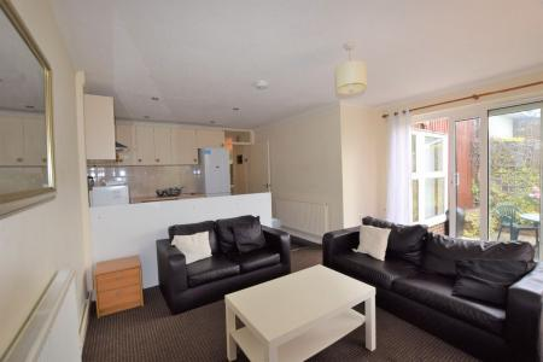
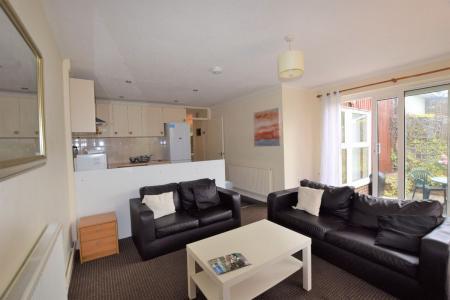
+ magazine (229, 262)
+ wall art (266, 128)
